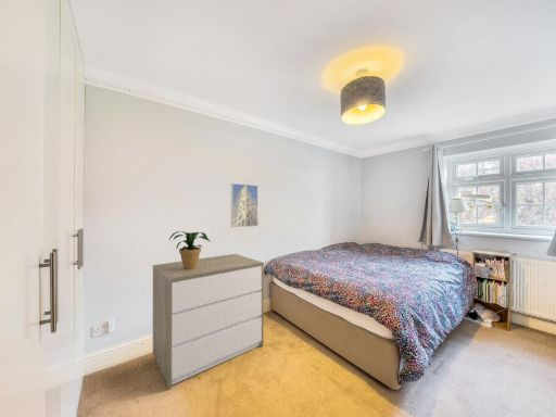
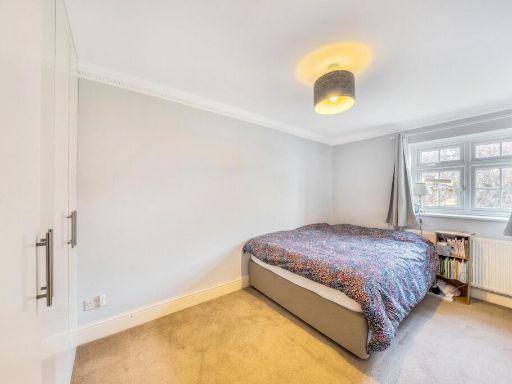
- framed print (244, 205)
- potted plant (189, 249)
- dresser (208, 306)
